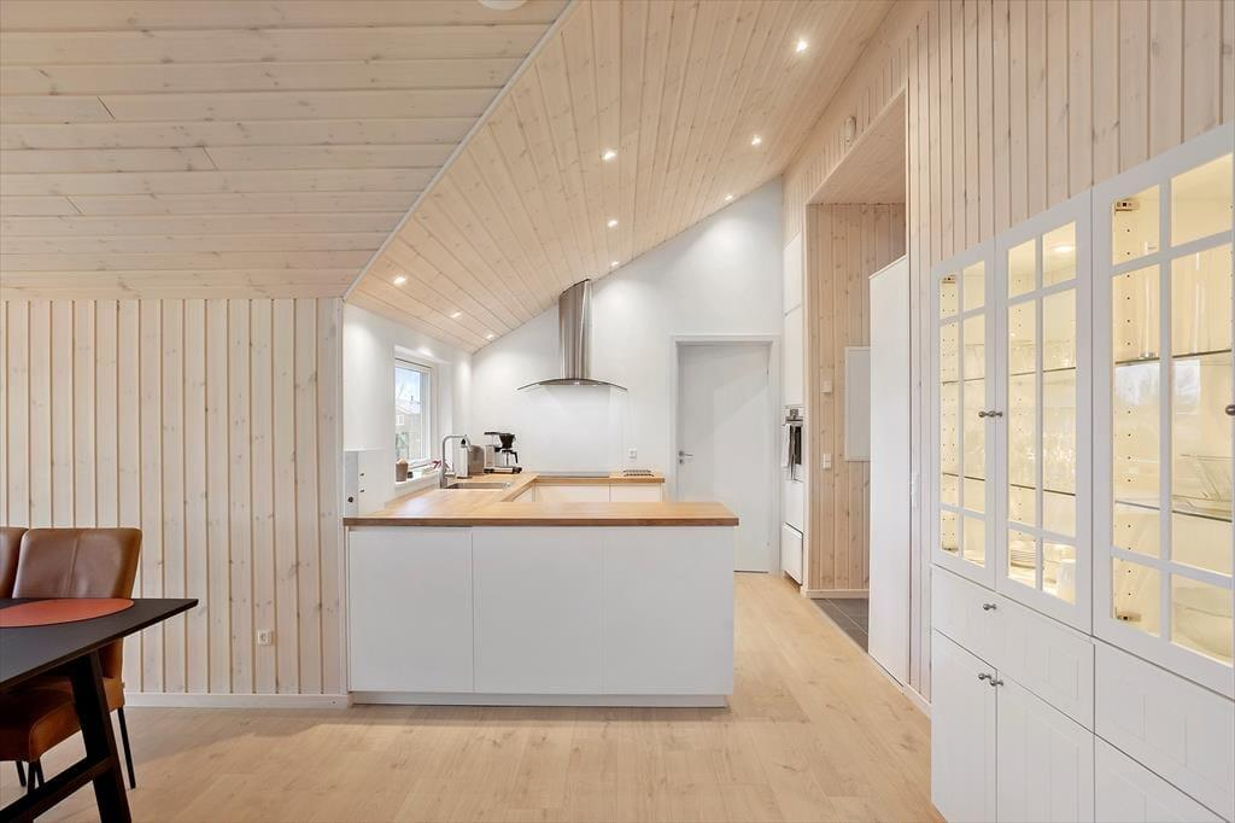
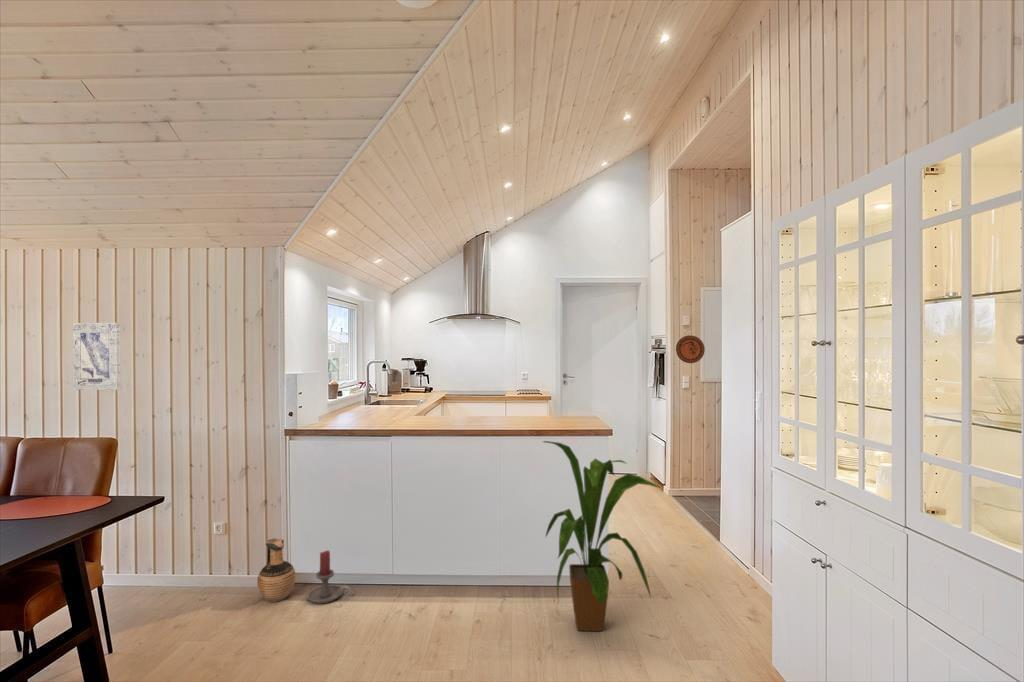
+ decorative plate (690, 349)
+ wall art (96, 356)
+ house plant (602, 530)
+ candle holder (329, 573)
+ ceramic jug (276, 569)
